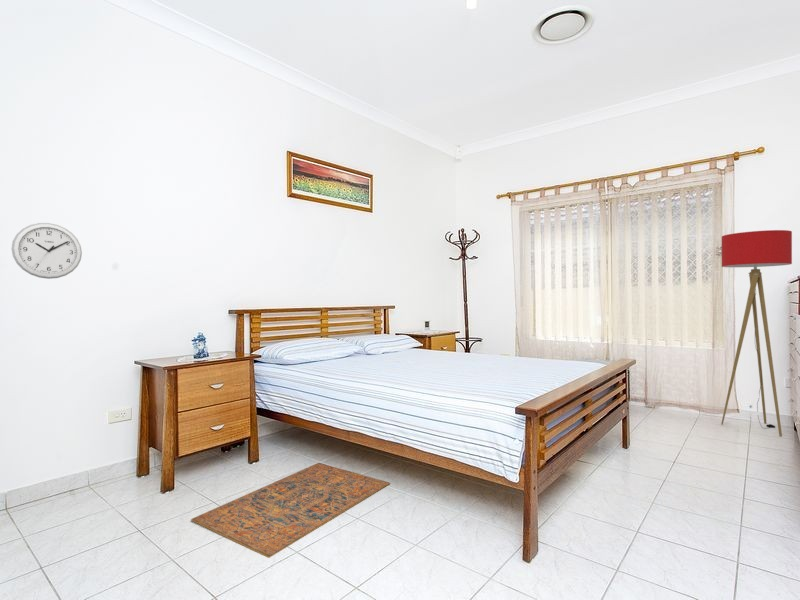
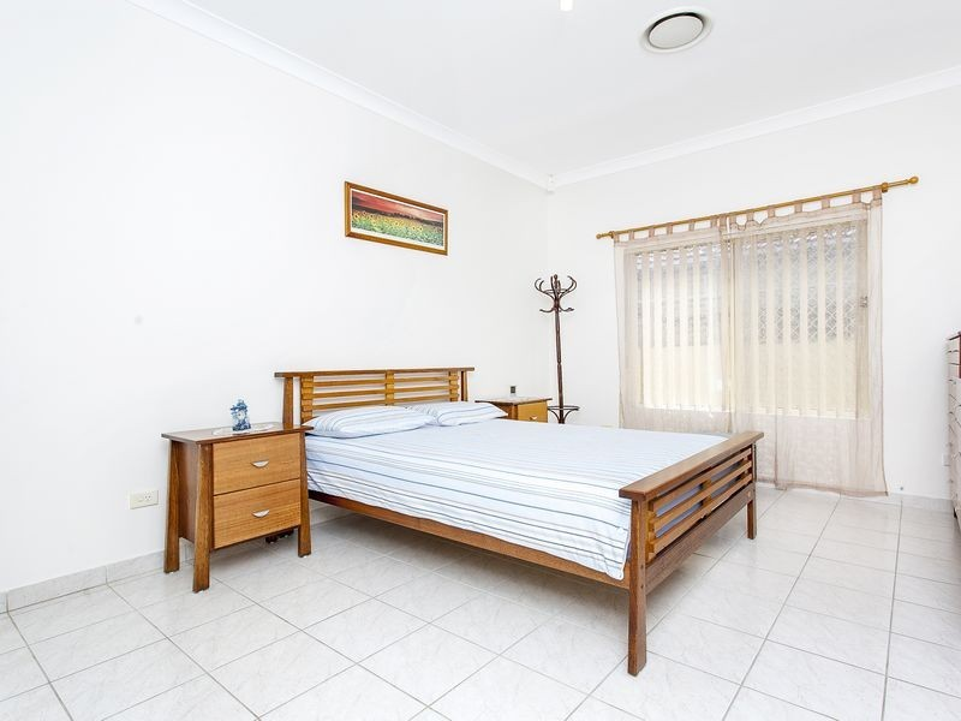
- wall clock (48, 250)
- floor lamp (755, 331)
- rug (299, 499)
